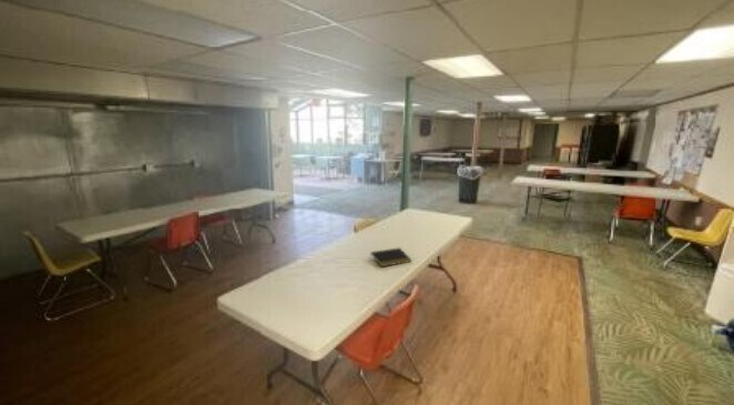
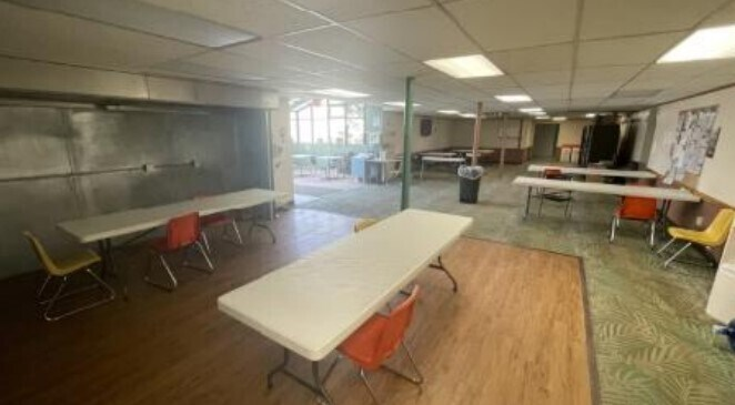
- notepad (390, 256)
